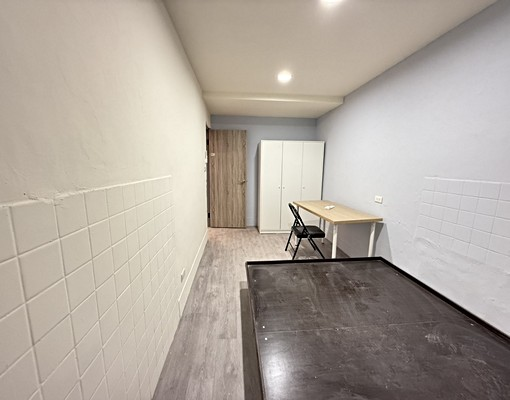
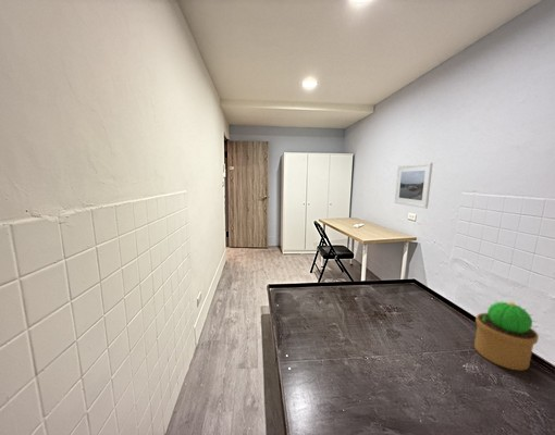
+ potted cactus (504, 328)
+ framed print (411, 185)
